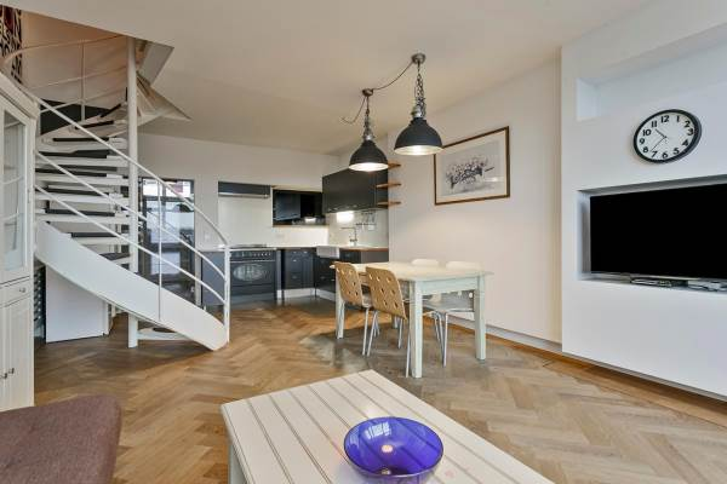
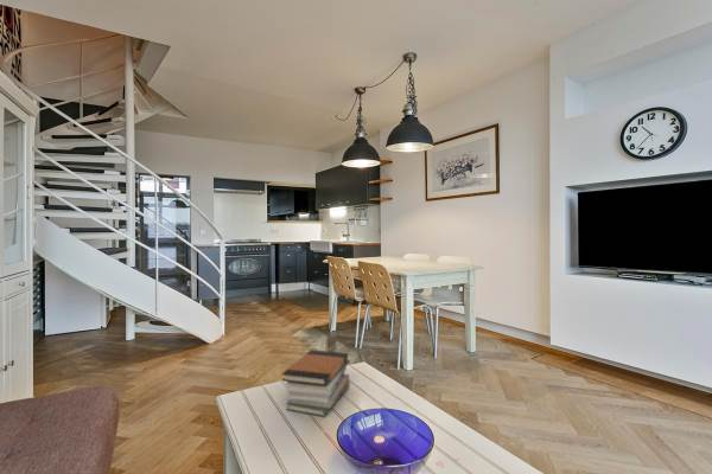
+ book stack (318, 380)
